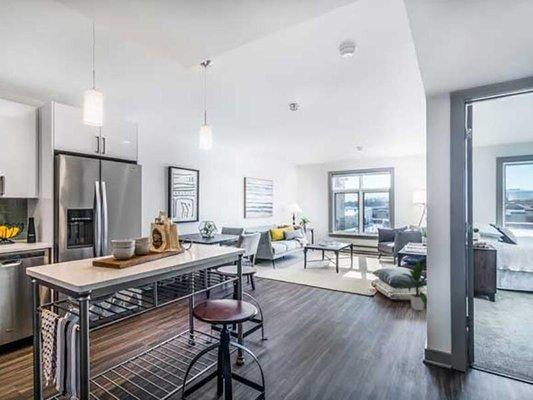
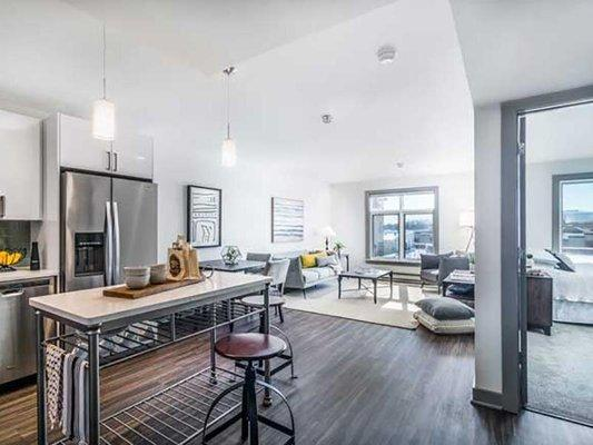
- indoor plant (416, 284)
